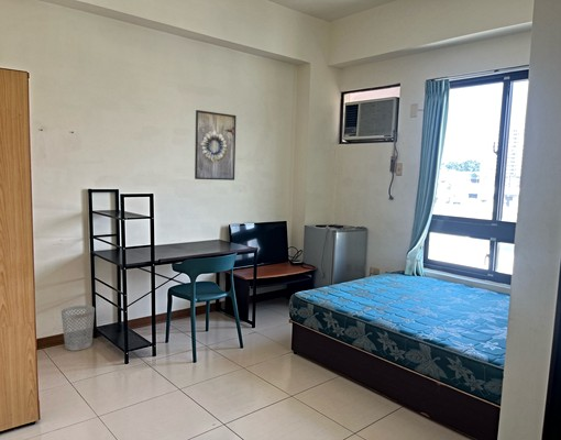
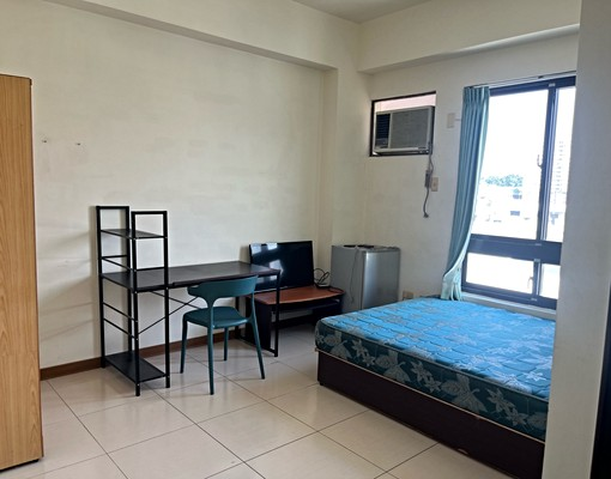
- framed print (216, 146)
- wastebasket (78, 328)
